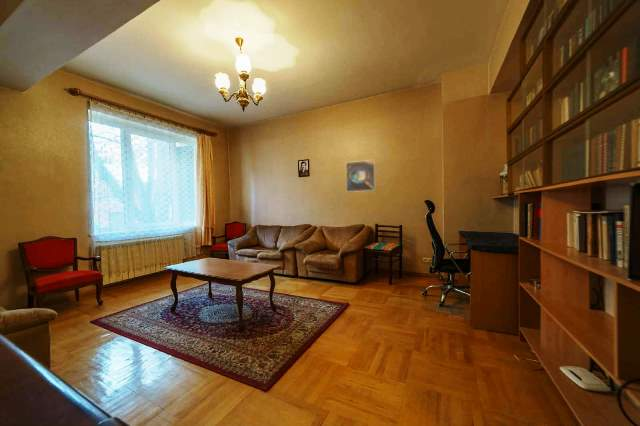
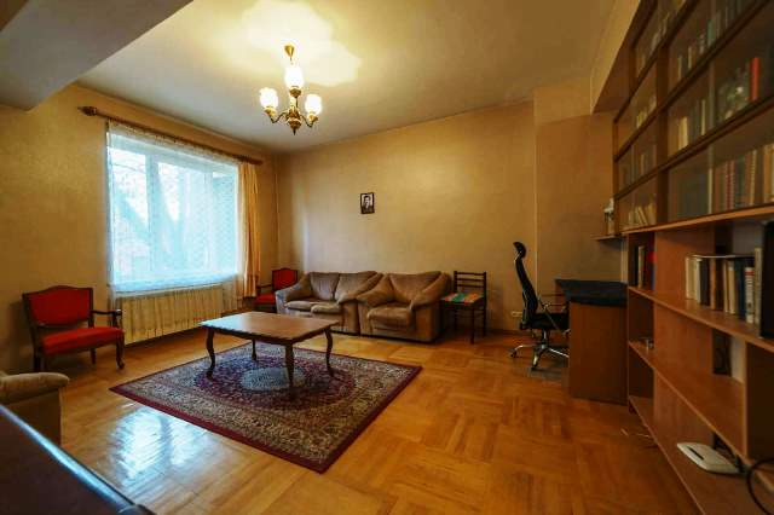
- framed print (360, 176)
